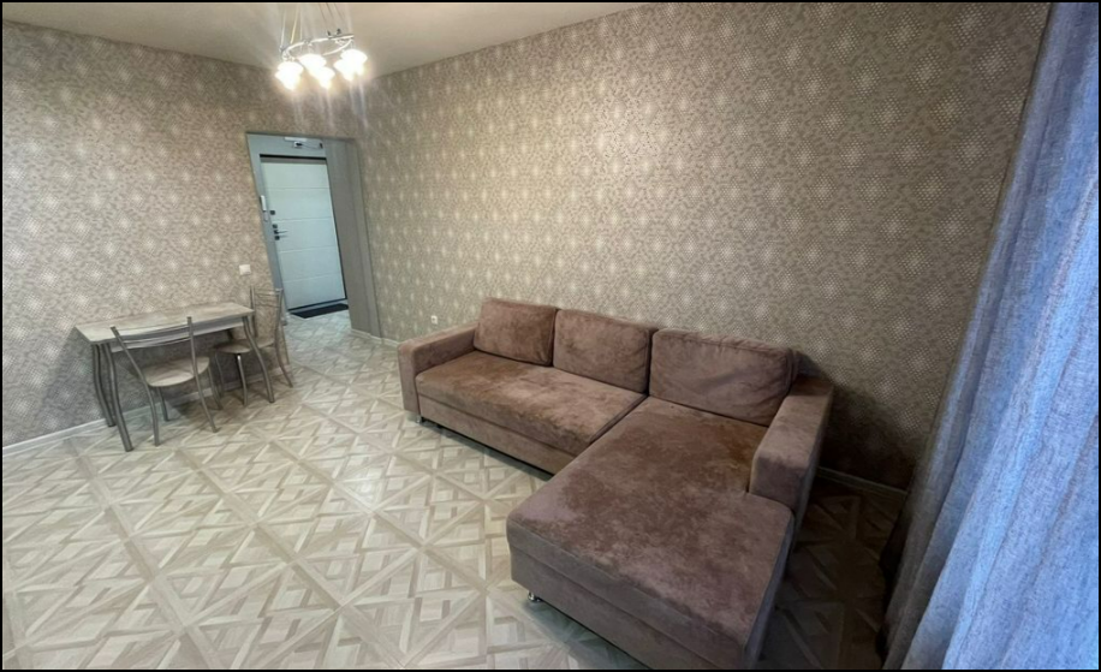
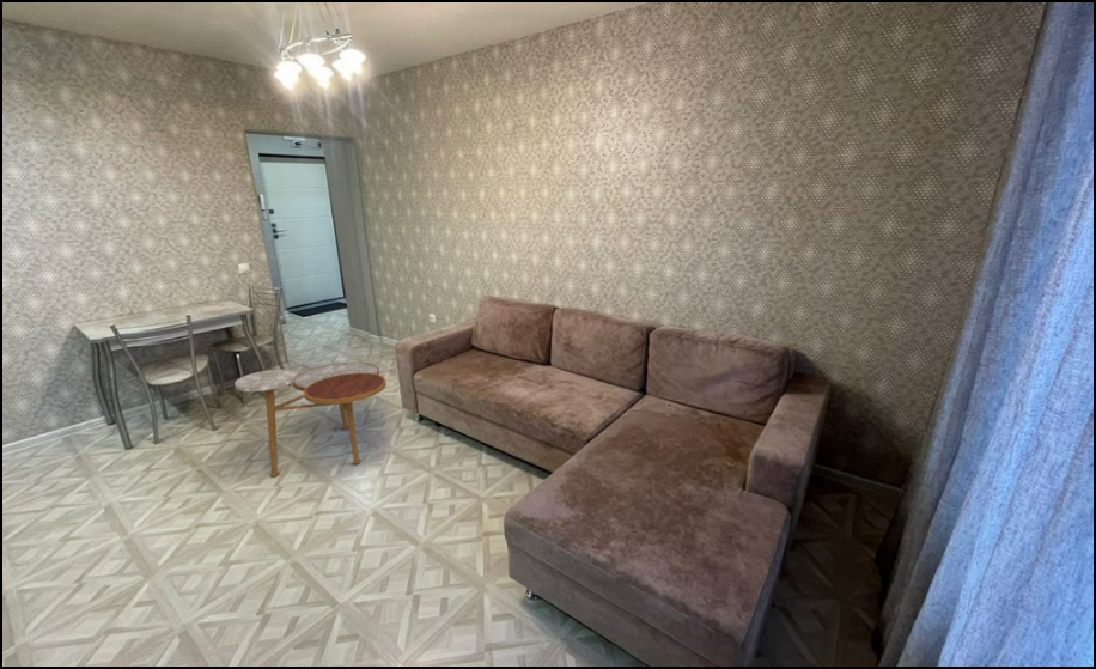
+ side table (319, 406)
